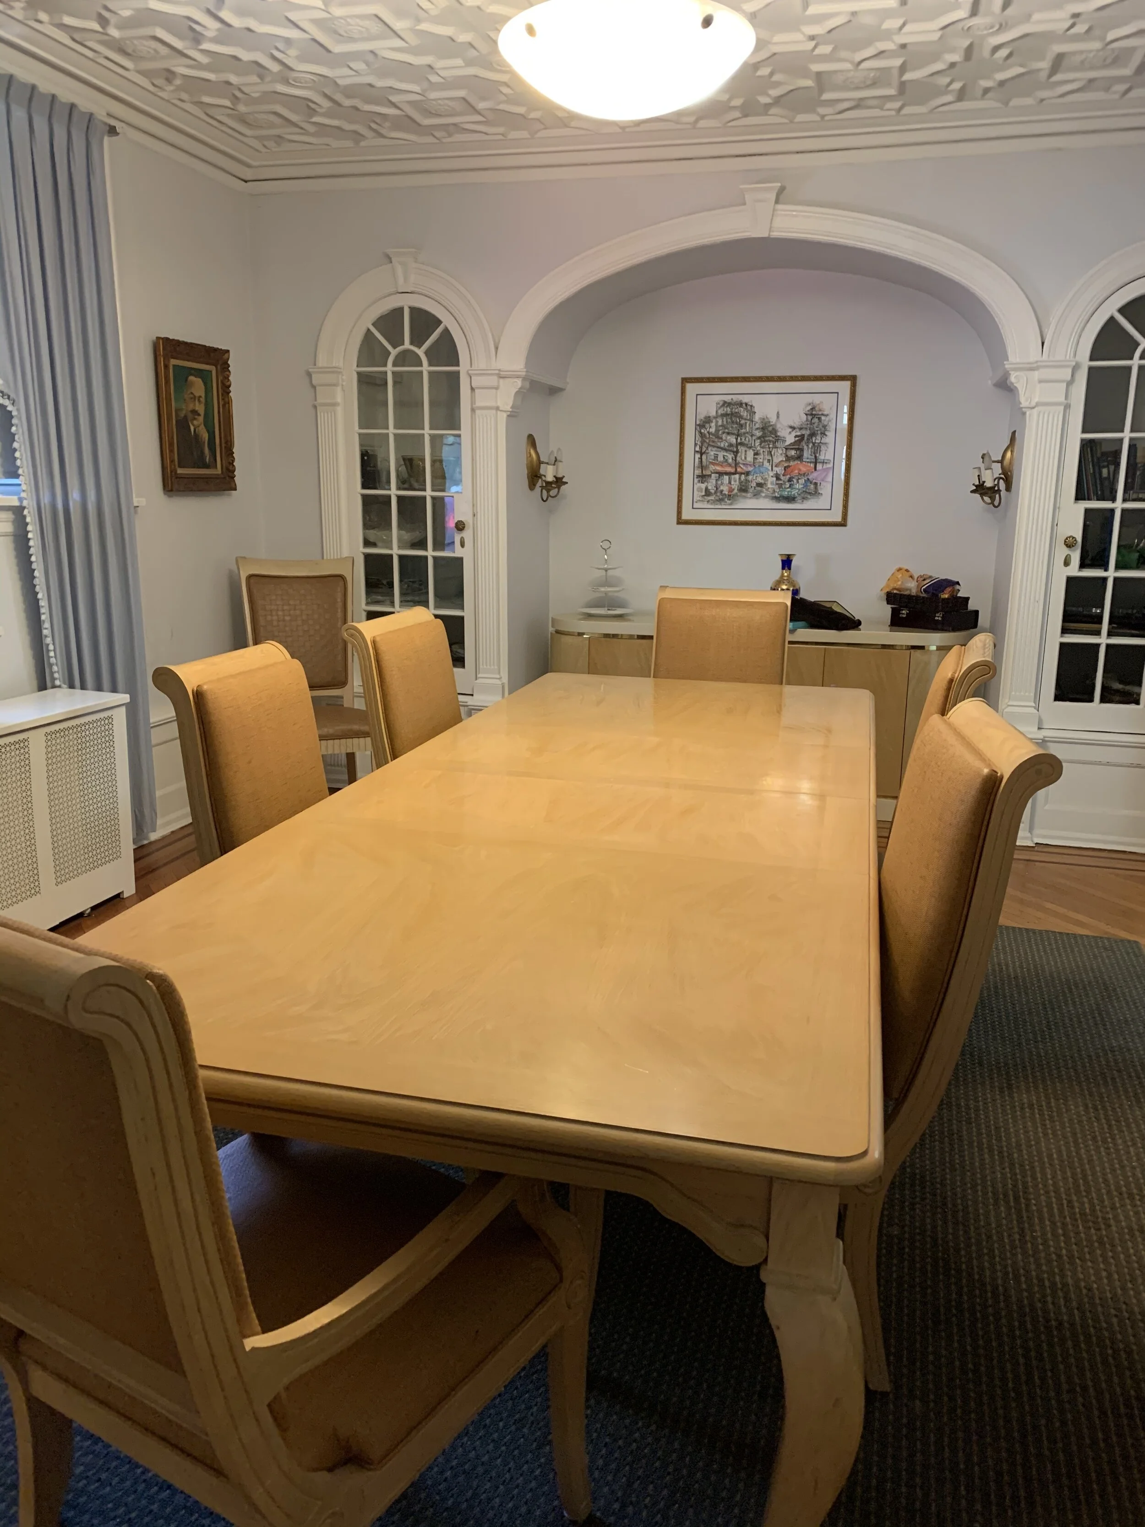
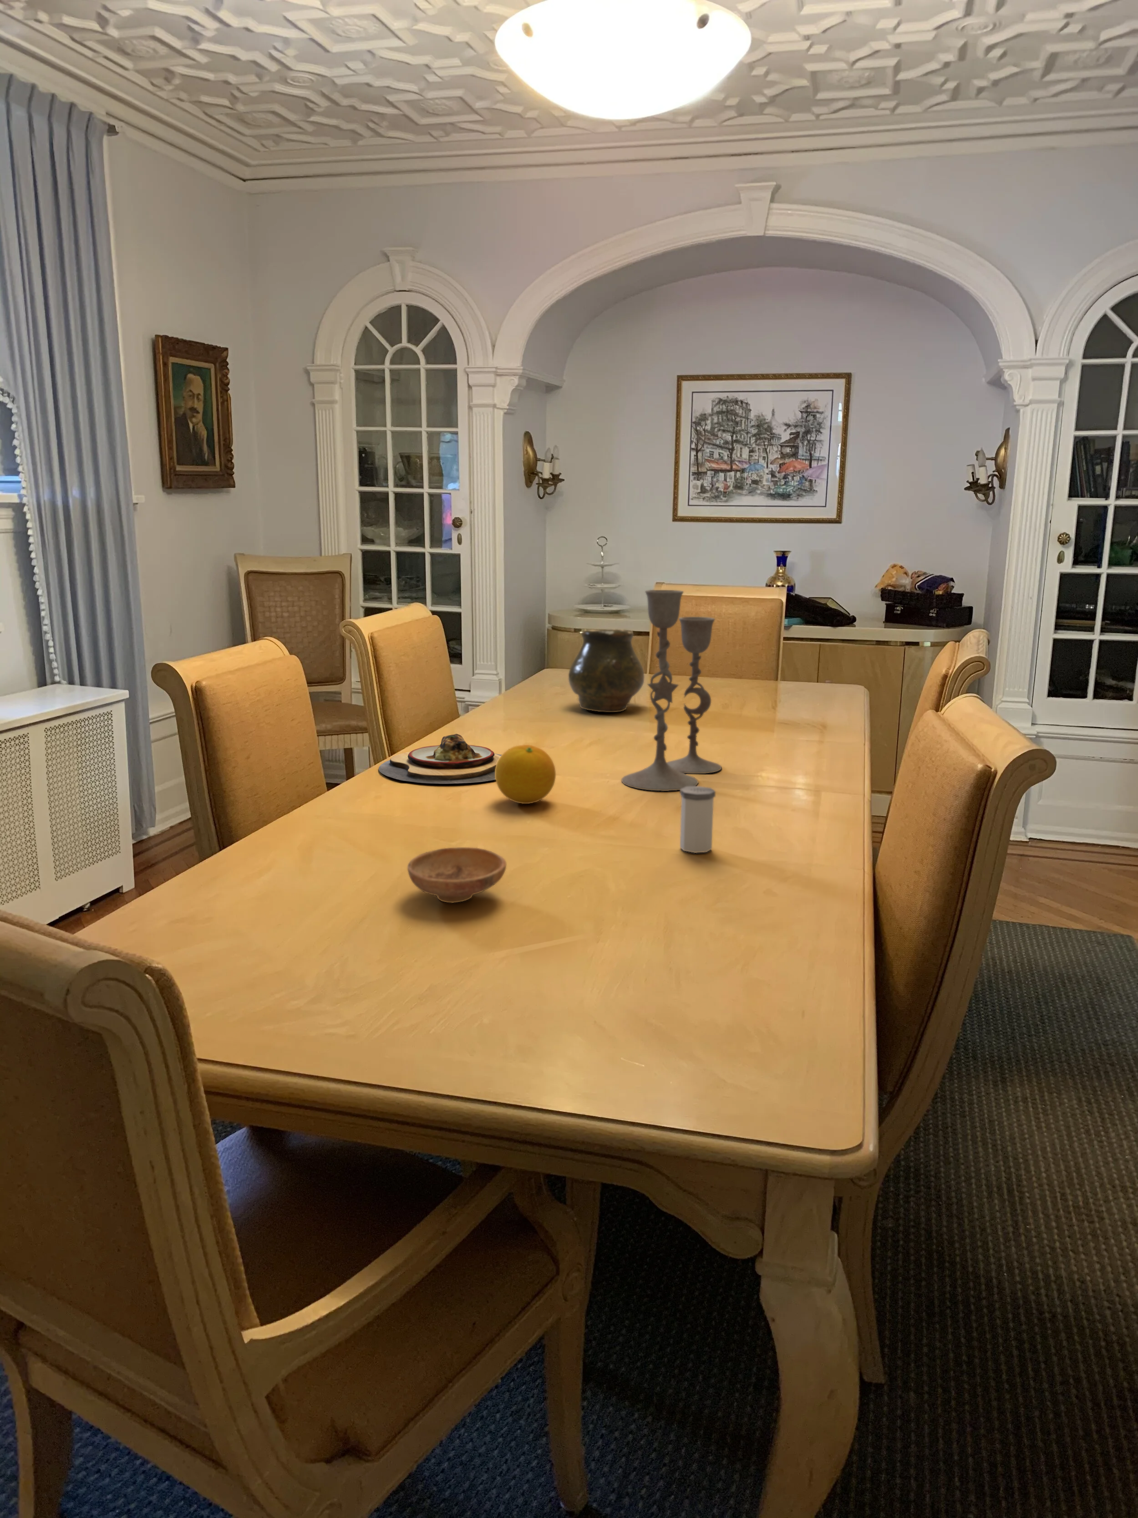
+ bowl (457, 878)
+ plate (452, 751)
+ vase (606, 669)
+ candlestick (674, 683)
+ fruit (525, 774)
+ salt shaker (697, 819)
